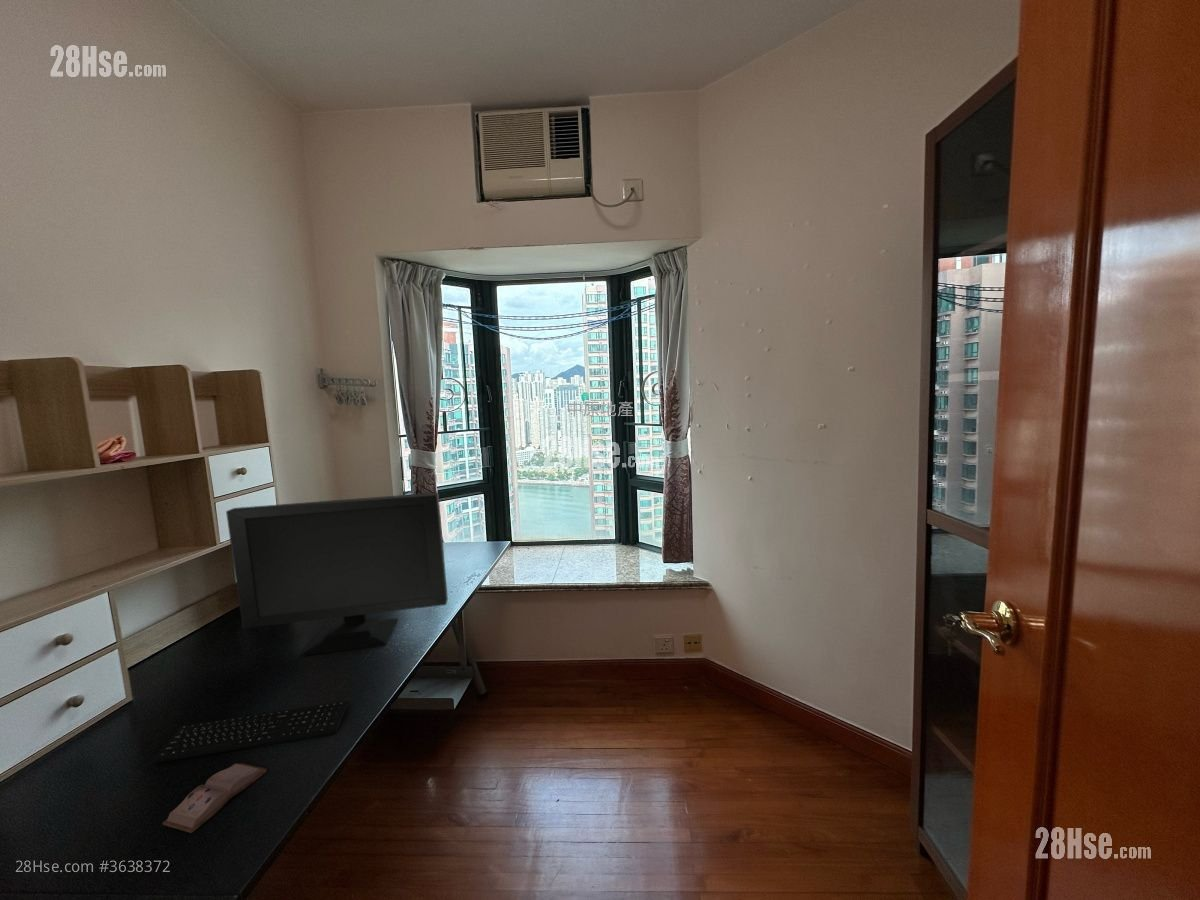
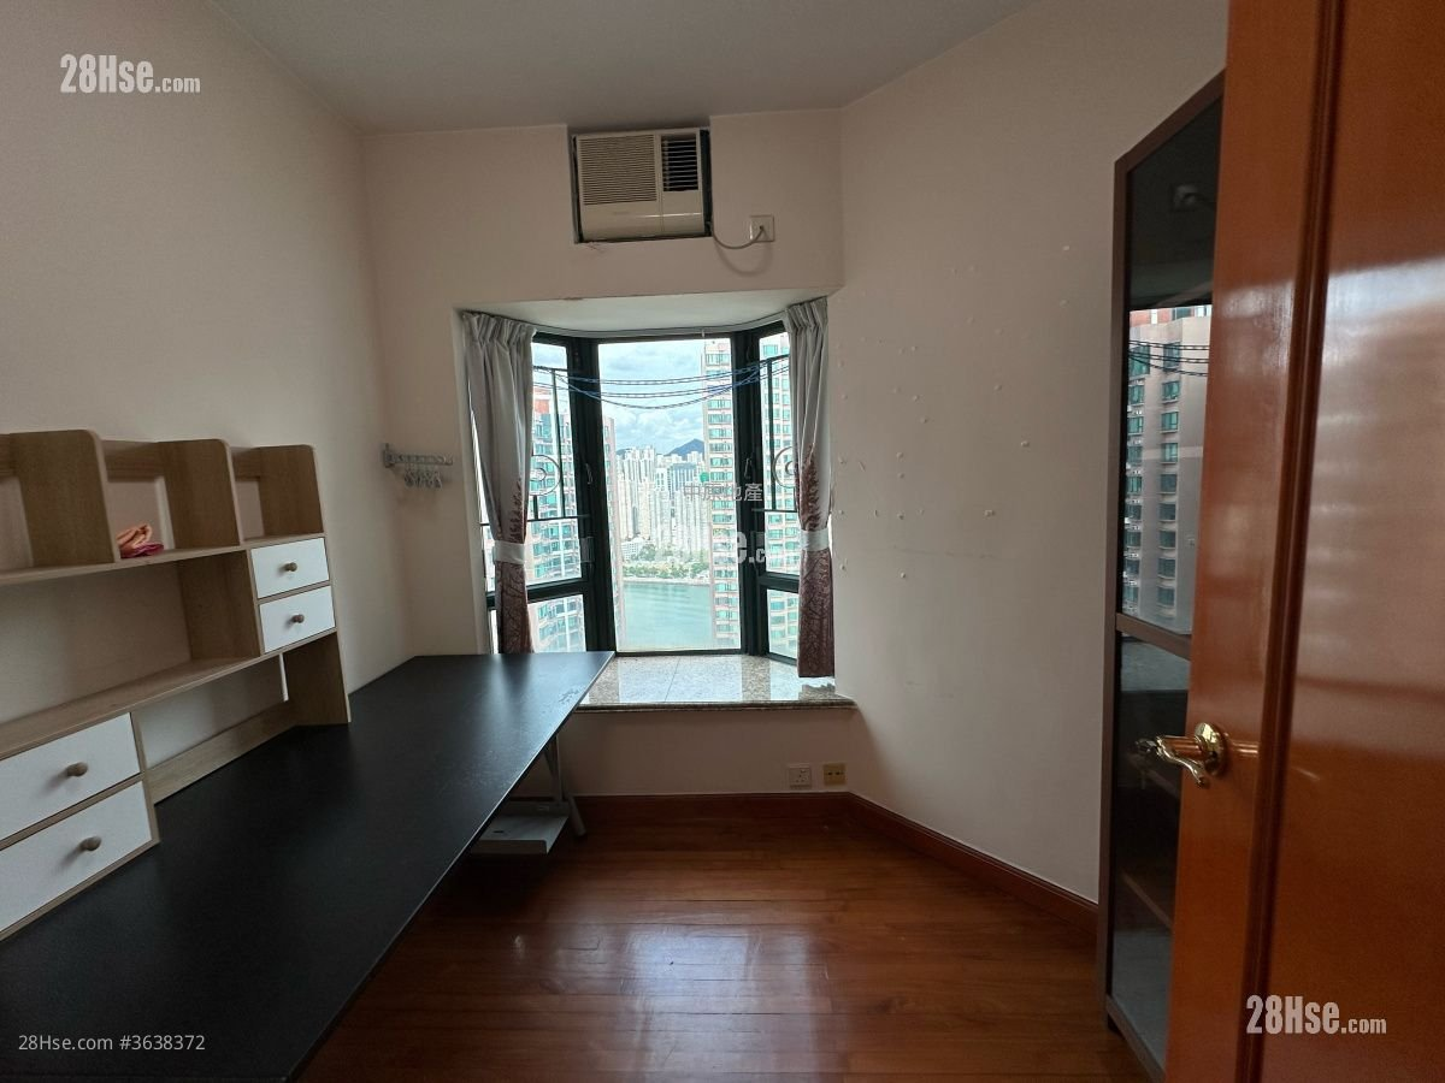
- computer monitor (343, 570)
- keyboard (257, 730)
- book (217, 790)
